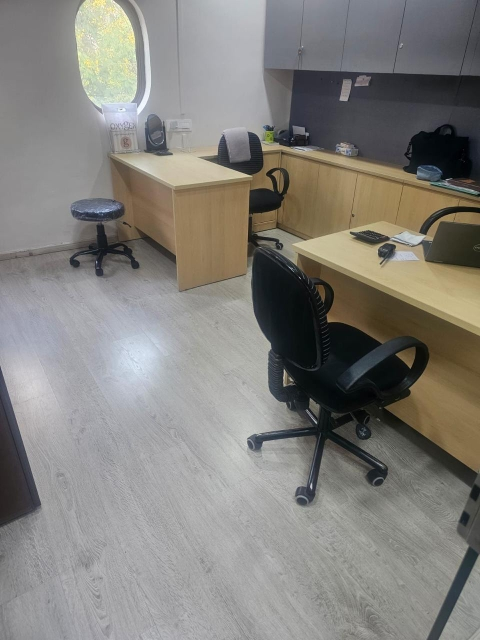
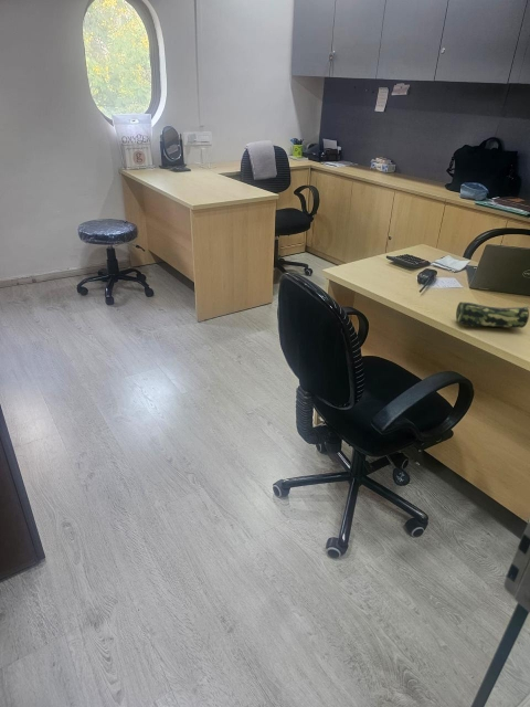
+ pencil case (492, 315)
